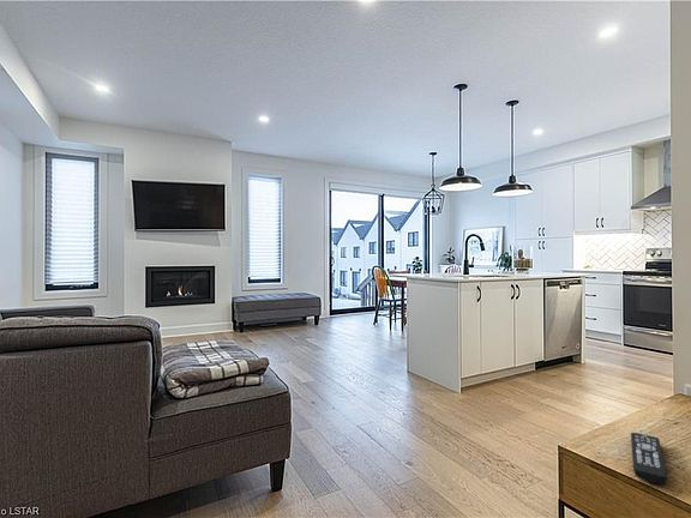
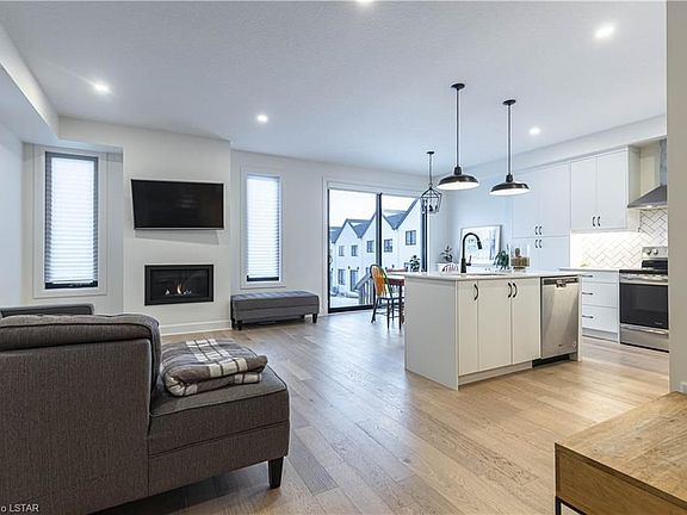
- remote control (647, 456)
